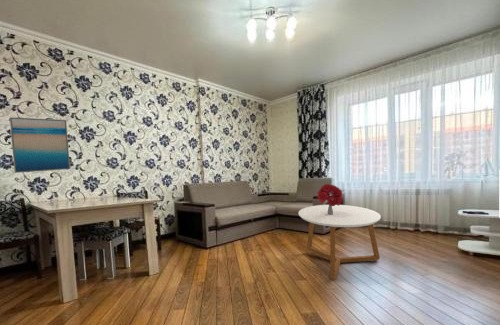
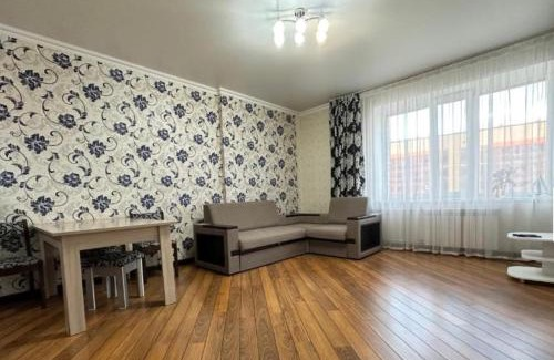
- coffee table (334, 238)
- bouquet (330, 198)
- wall art (41, 145)
